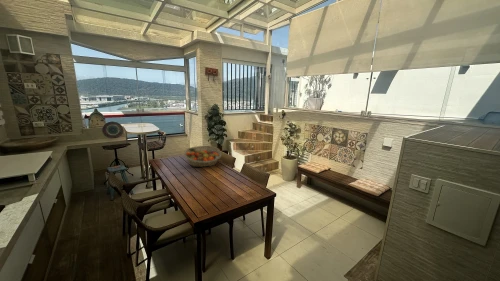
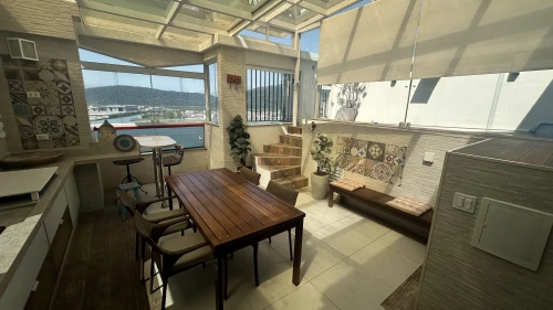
- fruit basket (203, 156)
